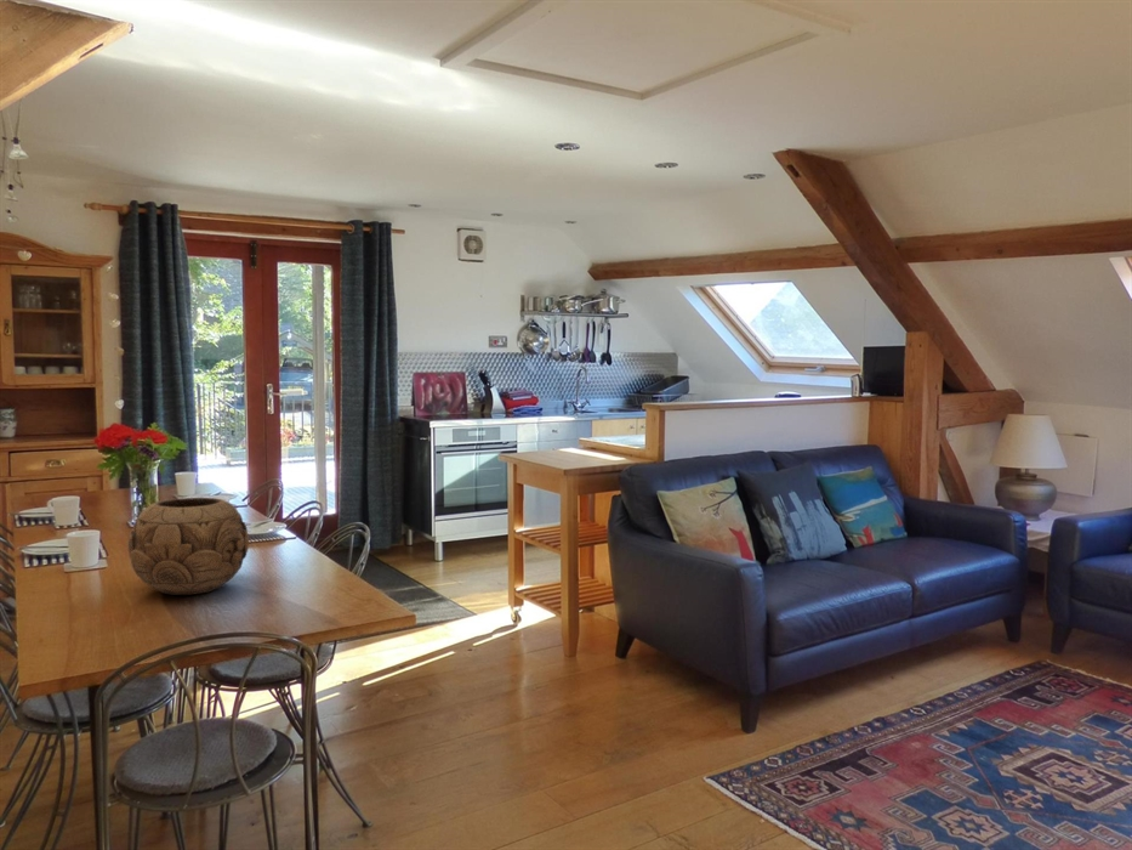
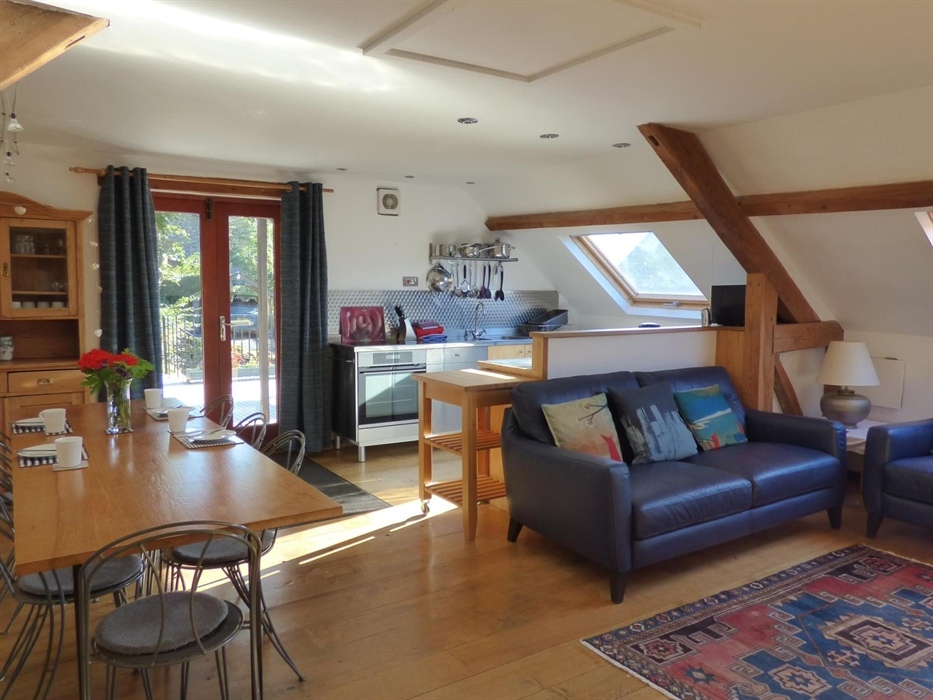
- decorative bowl (189, 544)
